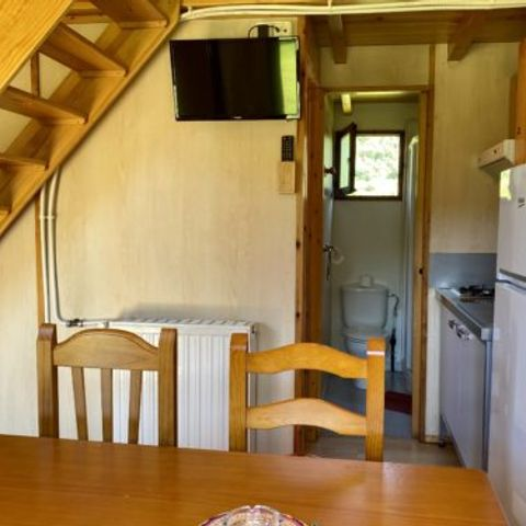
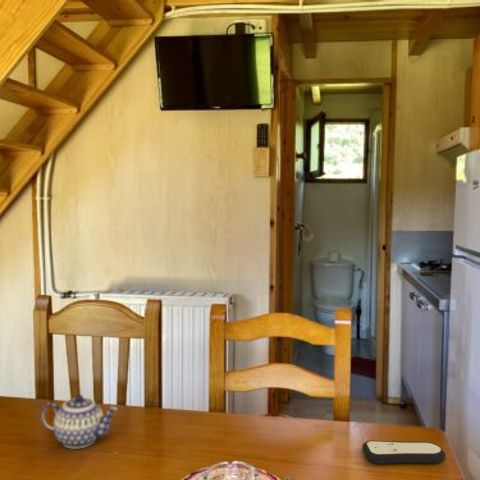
+ teapot (79, 418)
+ remote control (403, 451)
